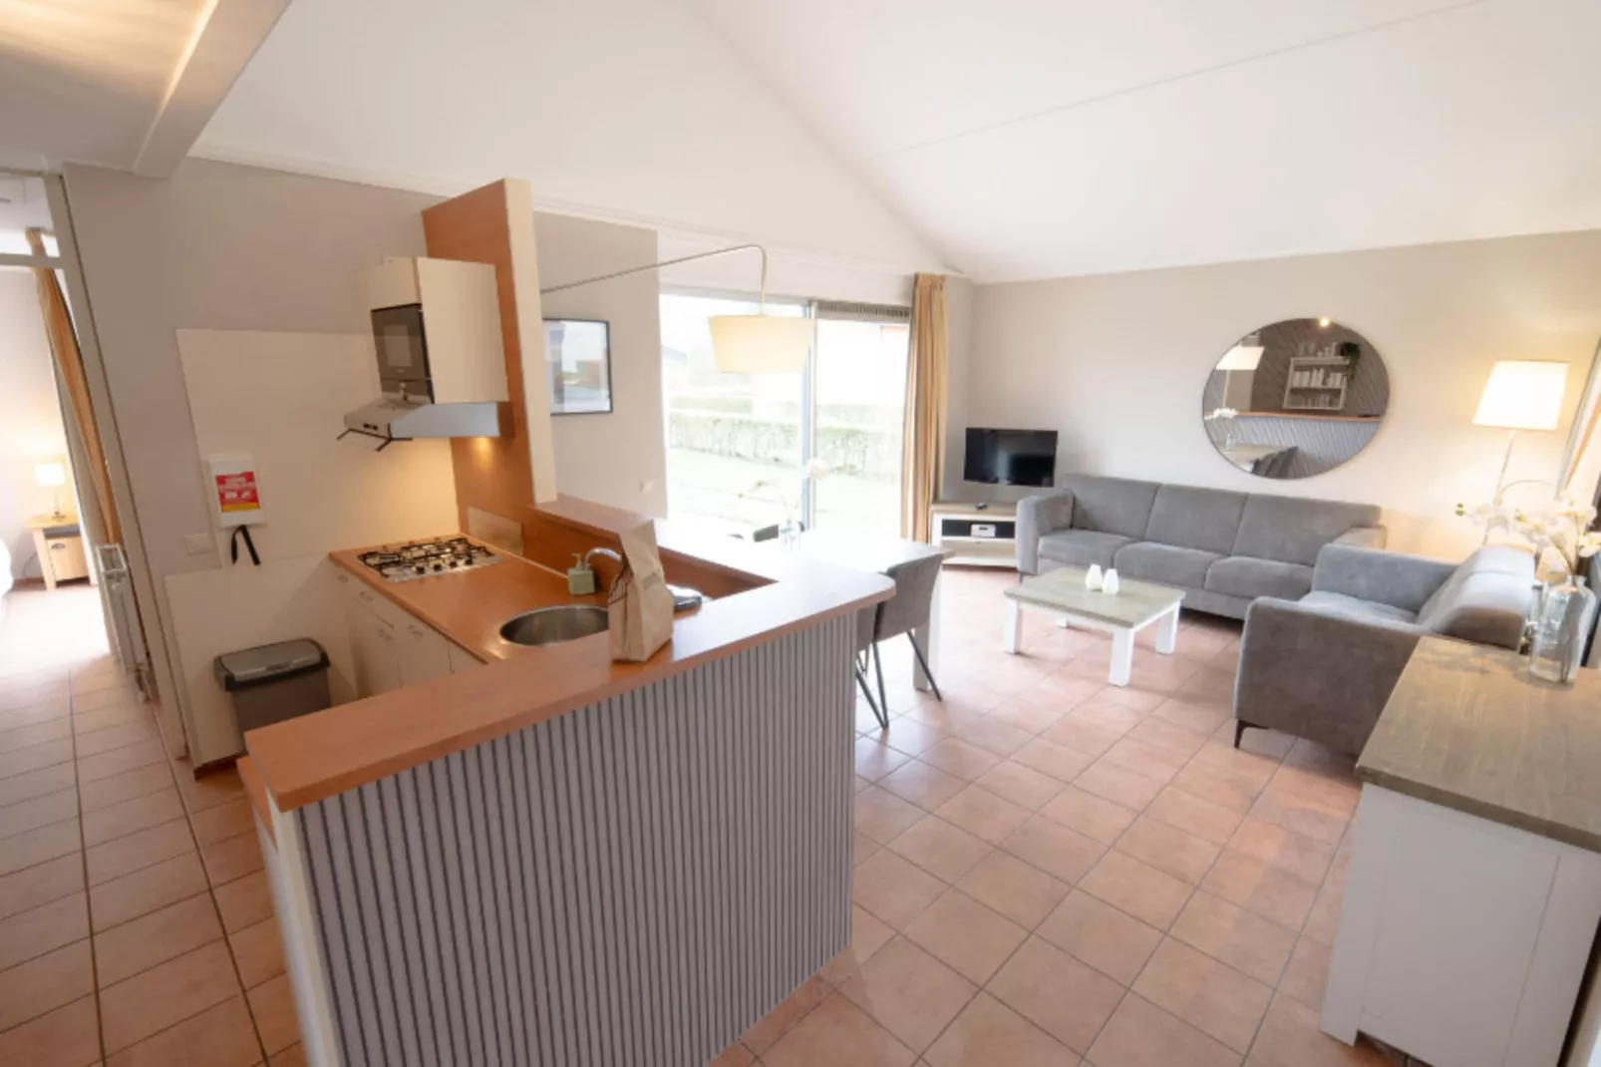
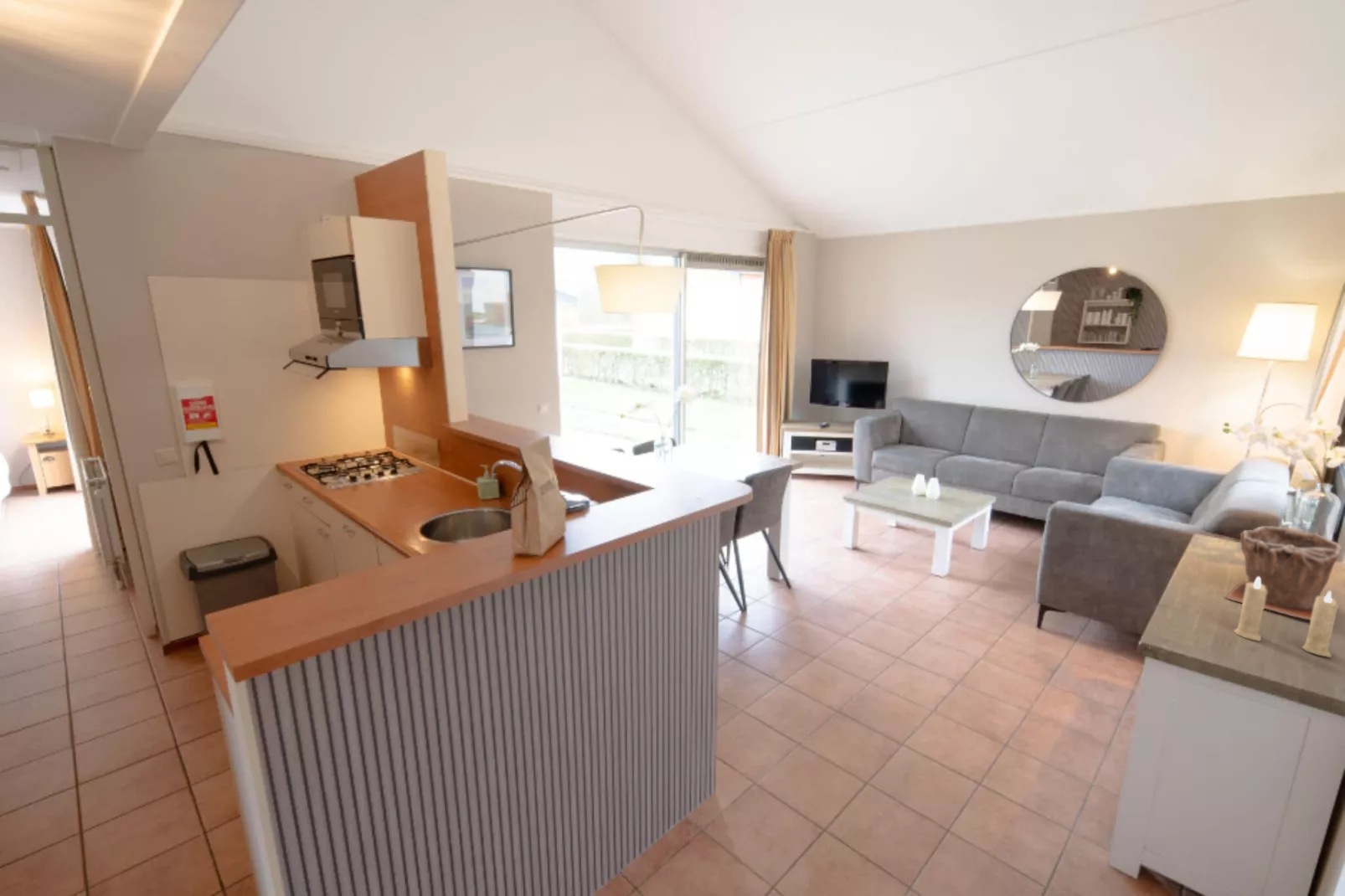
+ candle (1264, 608)
+ plant pot (1283, 569)
